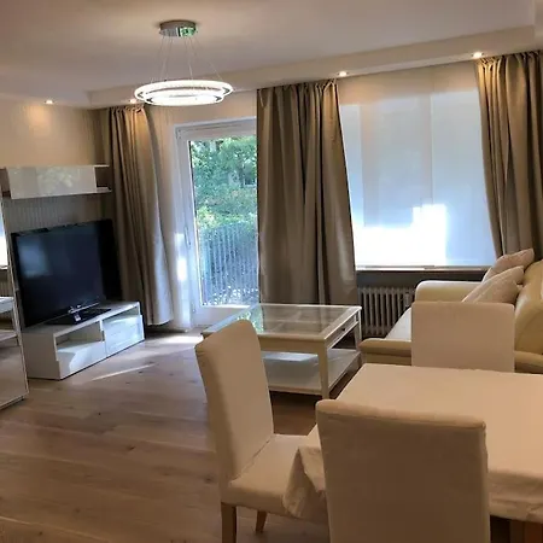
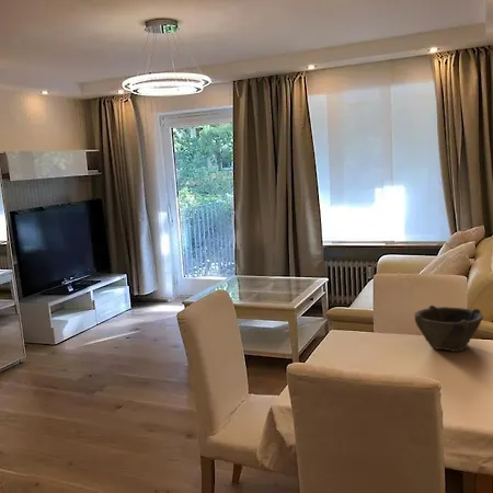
+ bowl (448, 329)
